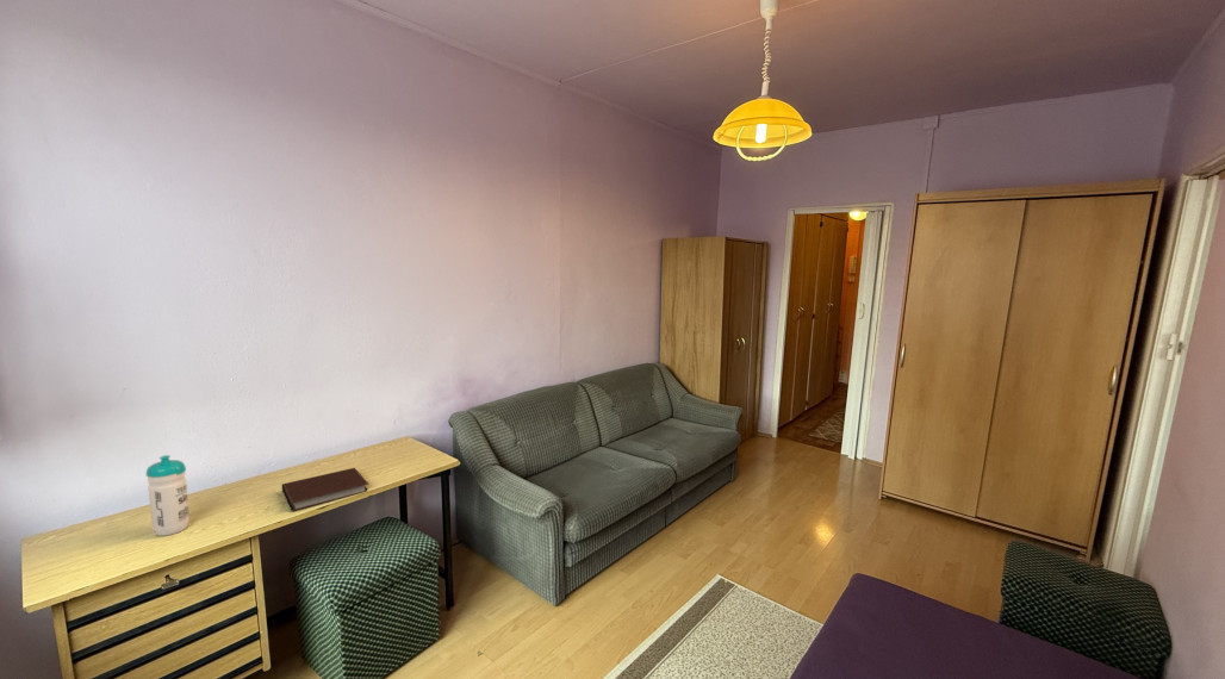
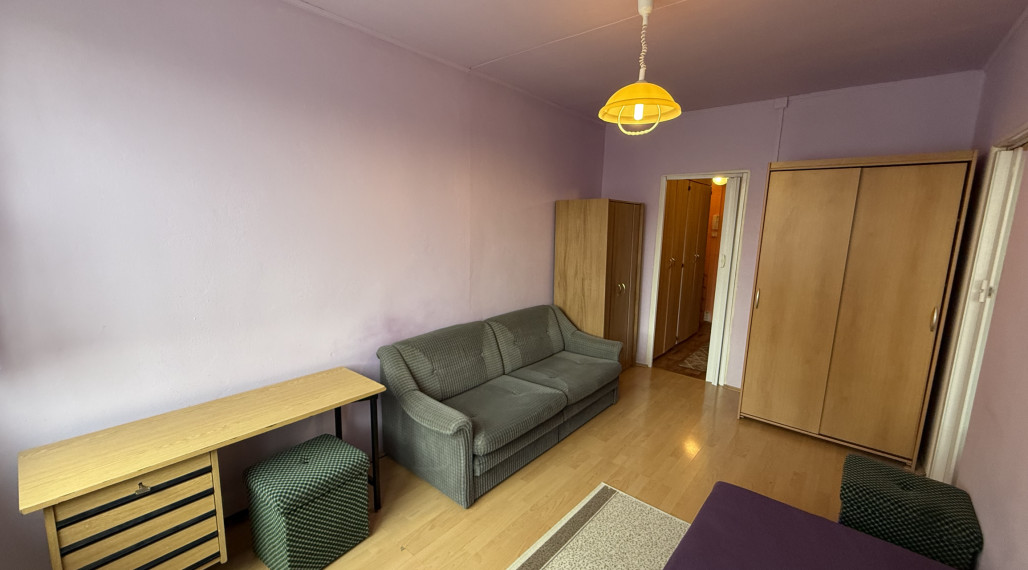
- water bottle (168, 493)
- notebook (325, 487)
